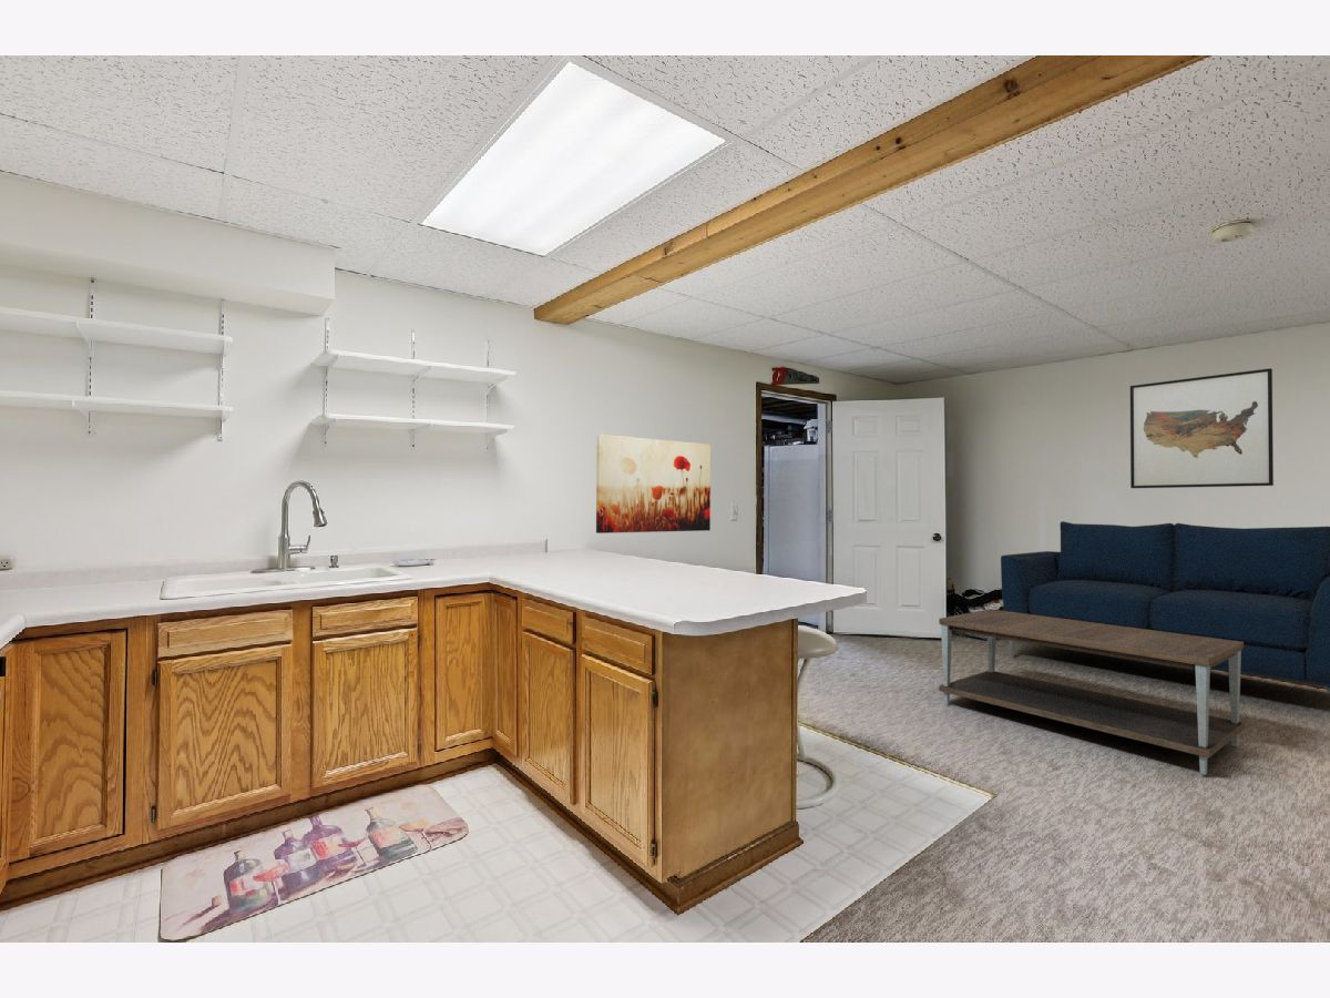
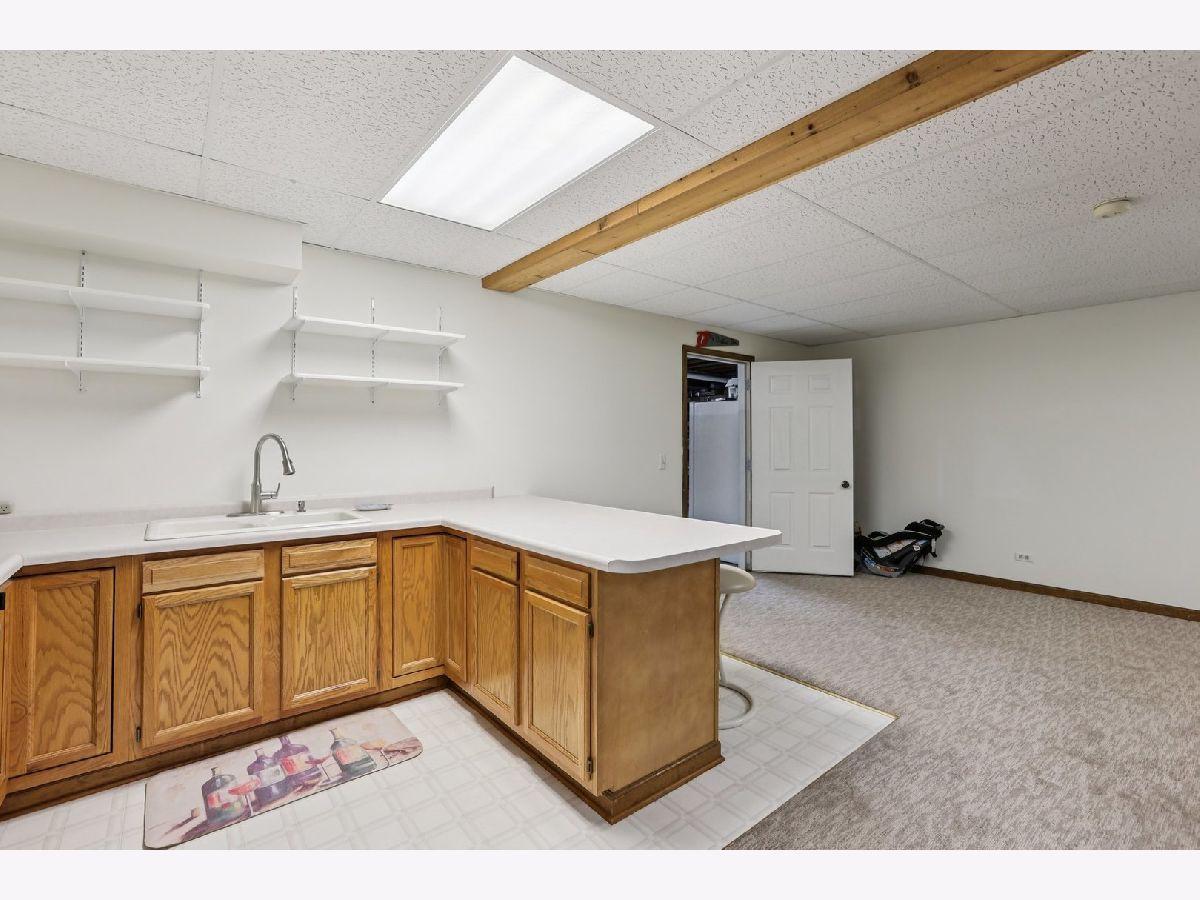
- coffee table (1075, 688)
- wall art (1196, 431)
- sofa (1165, 598)
- wall art (657, 486)
